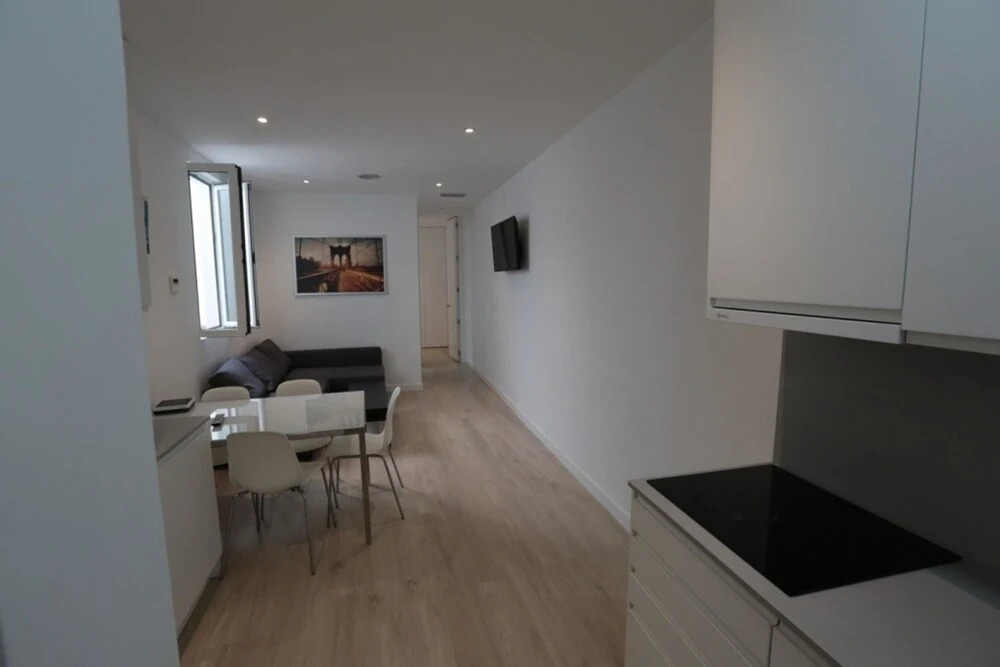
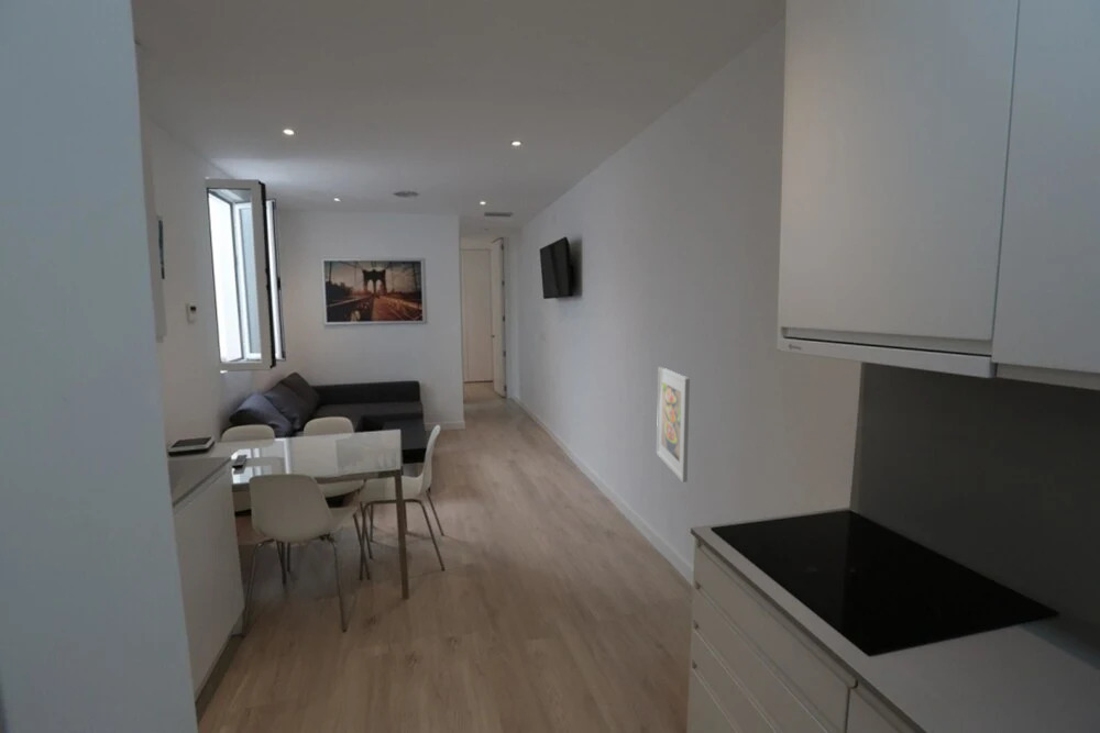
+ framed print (671, 420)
